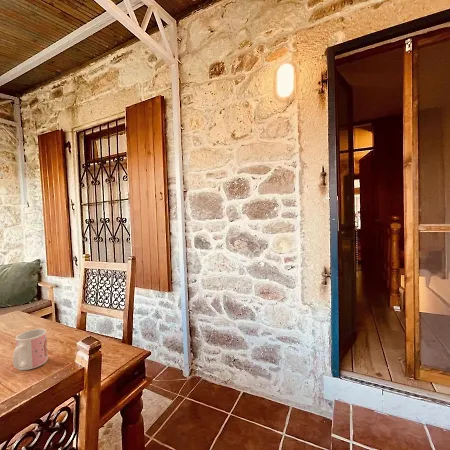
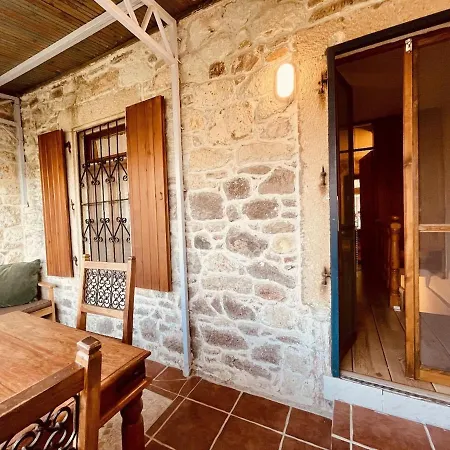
- mug (29, 350)
